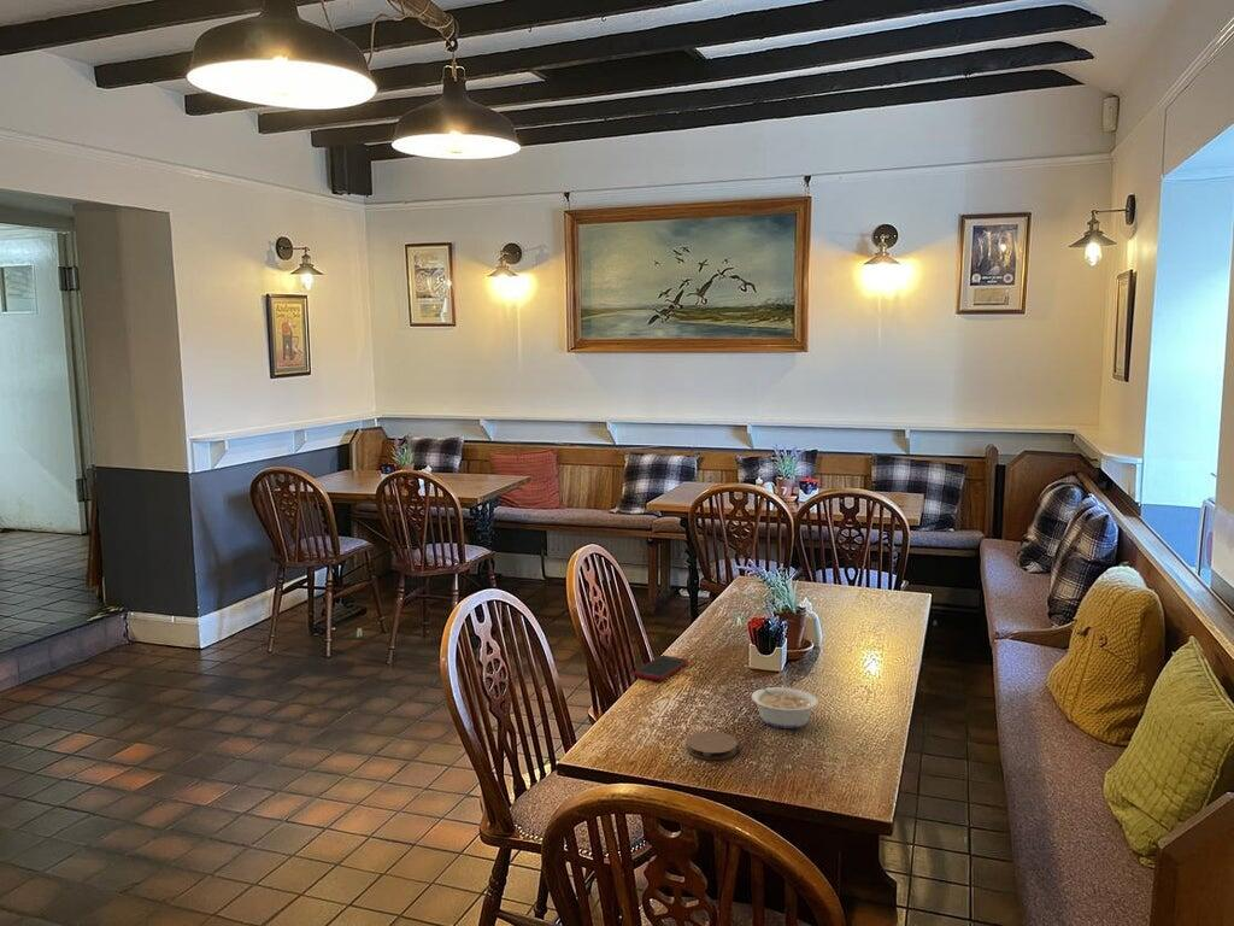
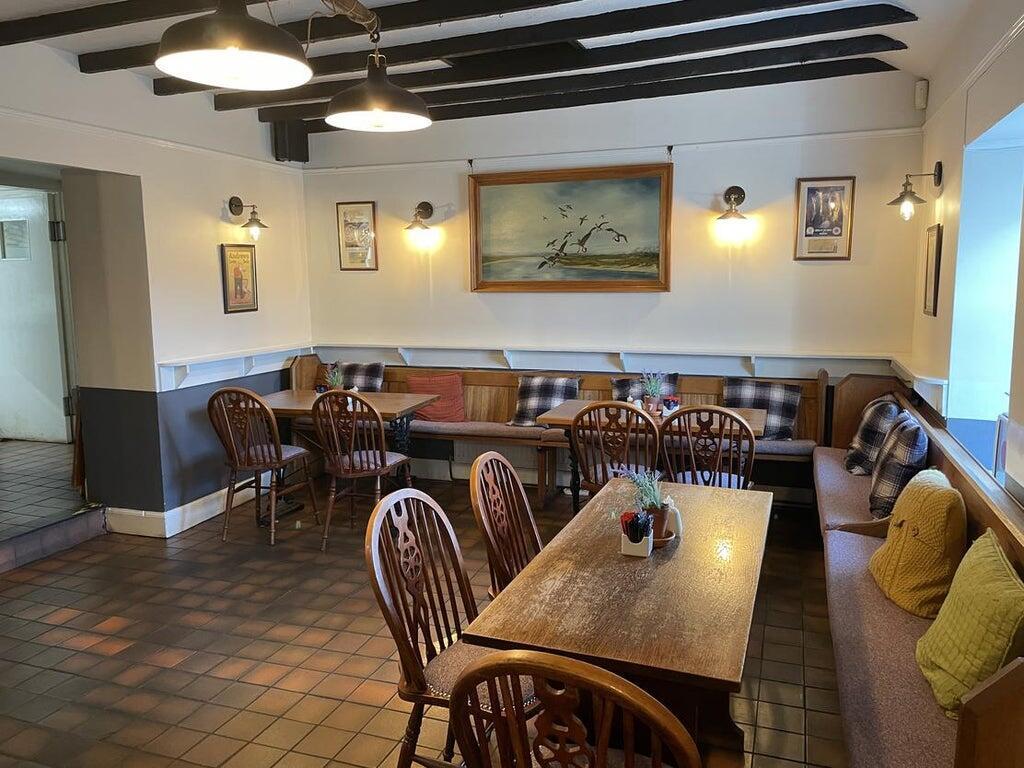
- legume (781, 707)
- coaster (711, 744)
- cell phone (660, 667)
